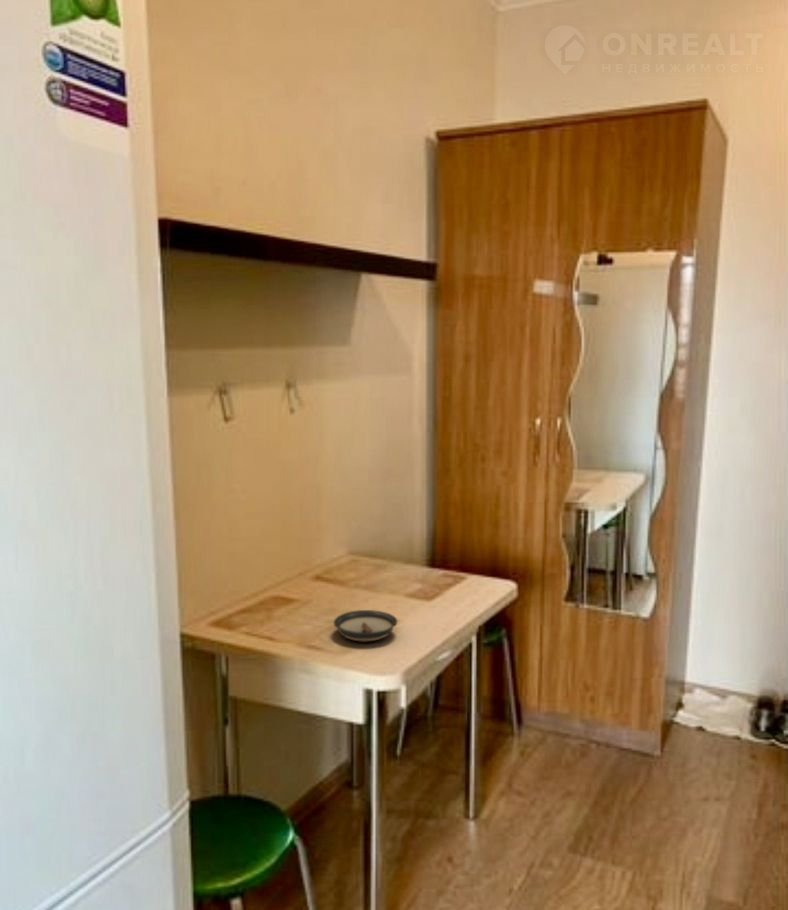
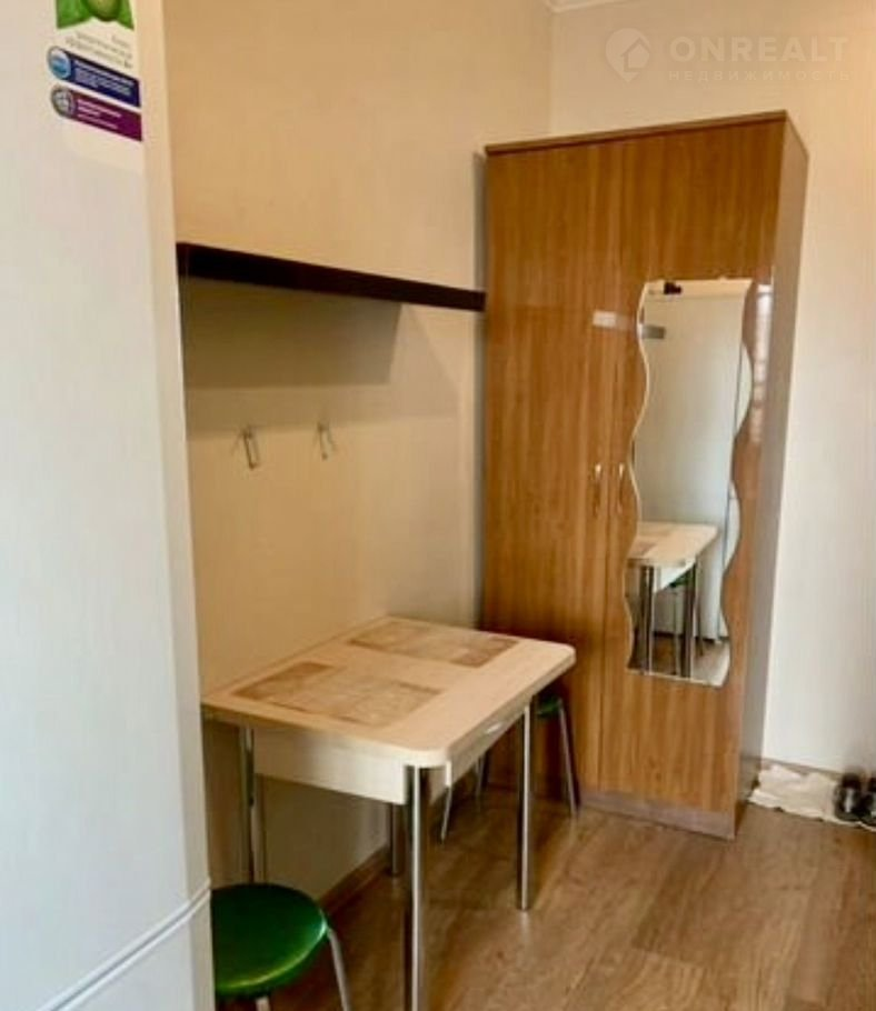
- saucer (365, 628)
